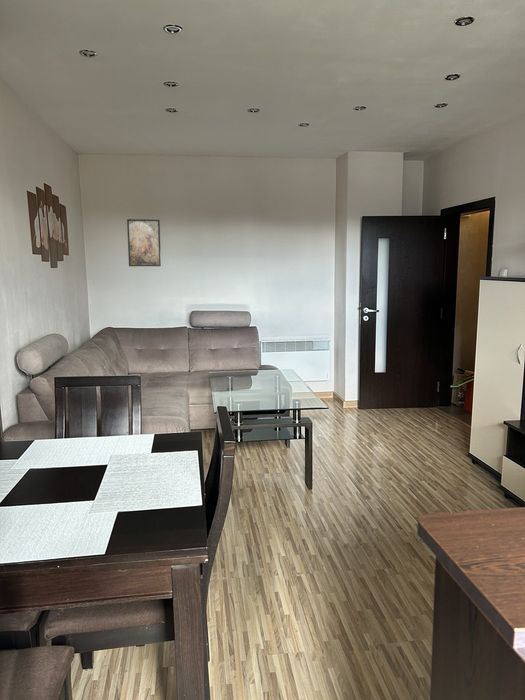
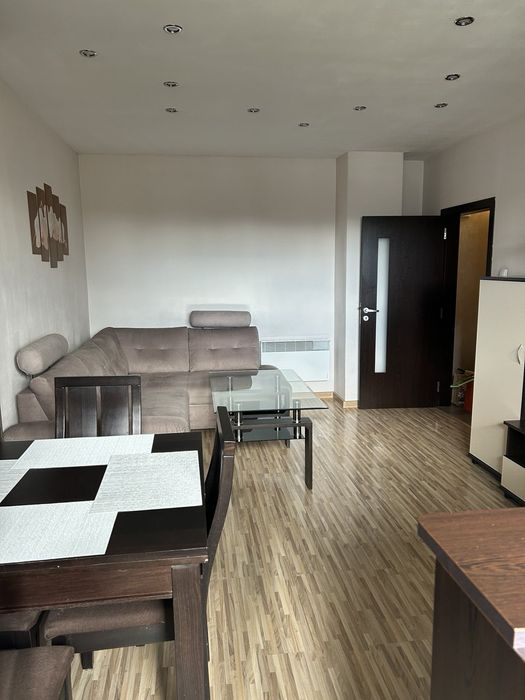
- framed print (144, 243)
